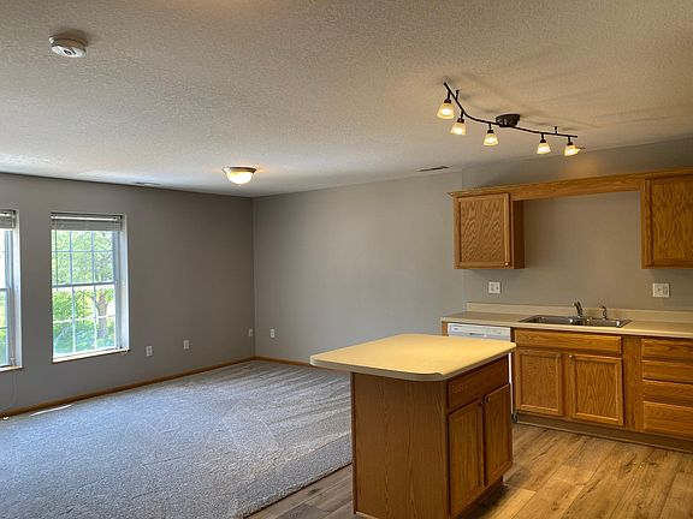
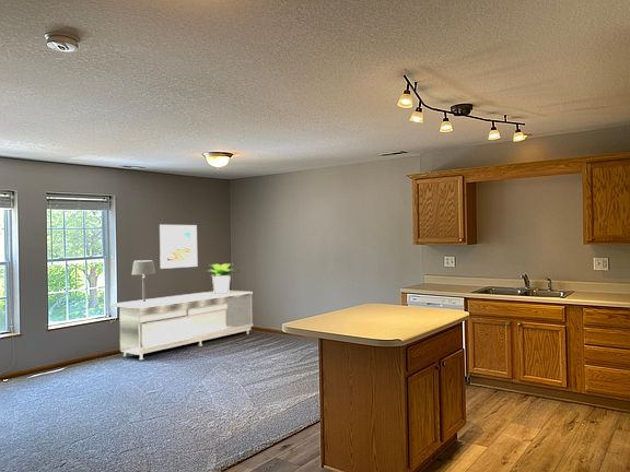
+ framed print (178, 246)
+ sideboard (189, 320)
+ potted plant (223, 279)
+ table lamp (143, 281)
